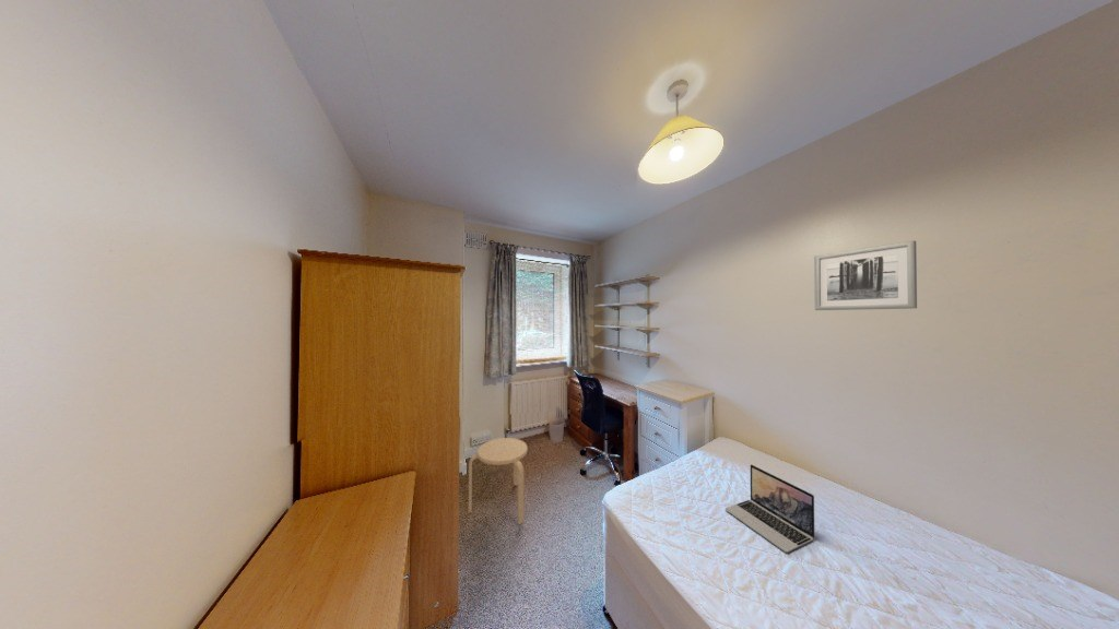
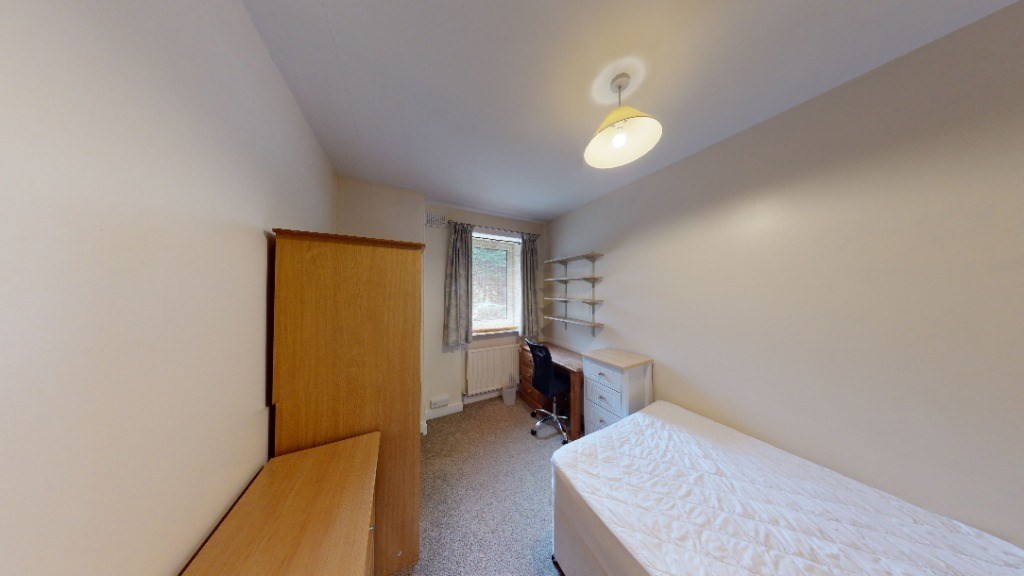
- laptop (766, 502)
- wall art (859, 278)
- stool (514, 474)
